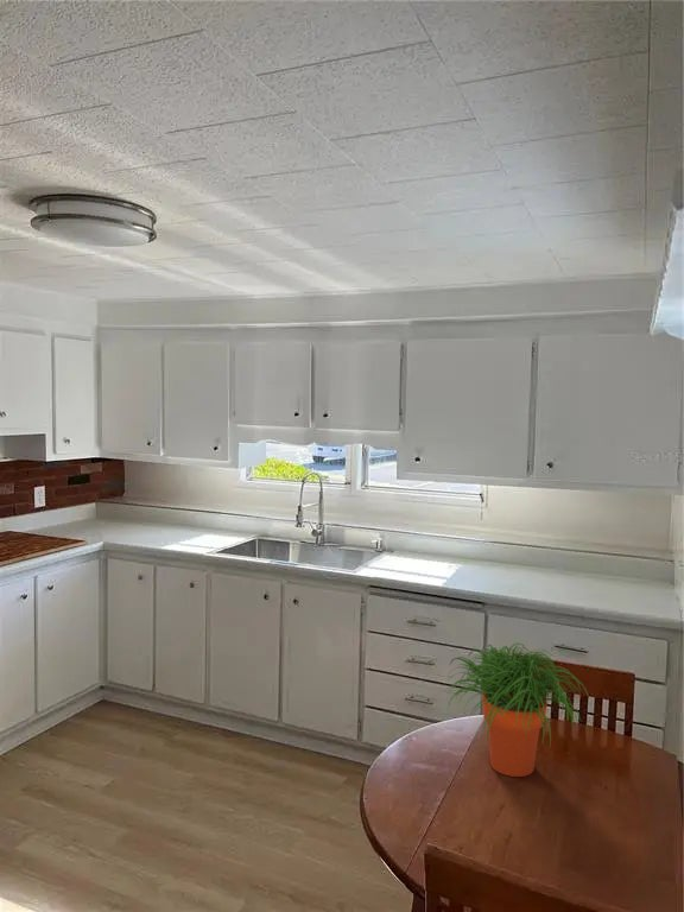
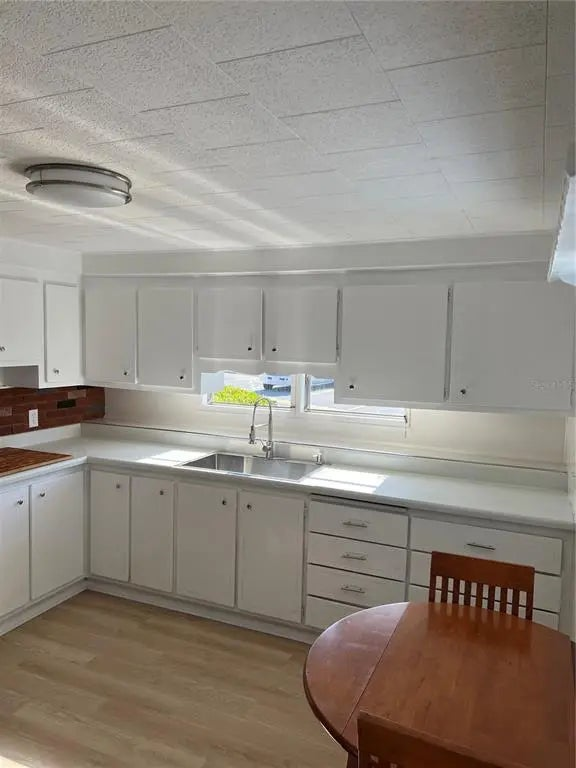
- potted plant (515, 708)
